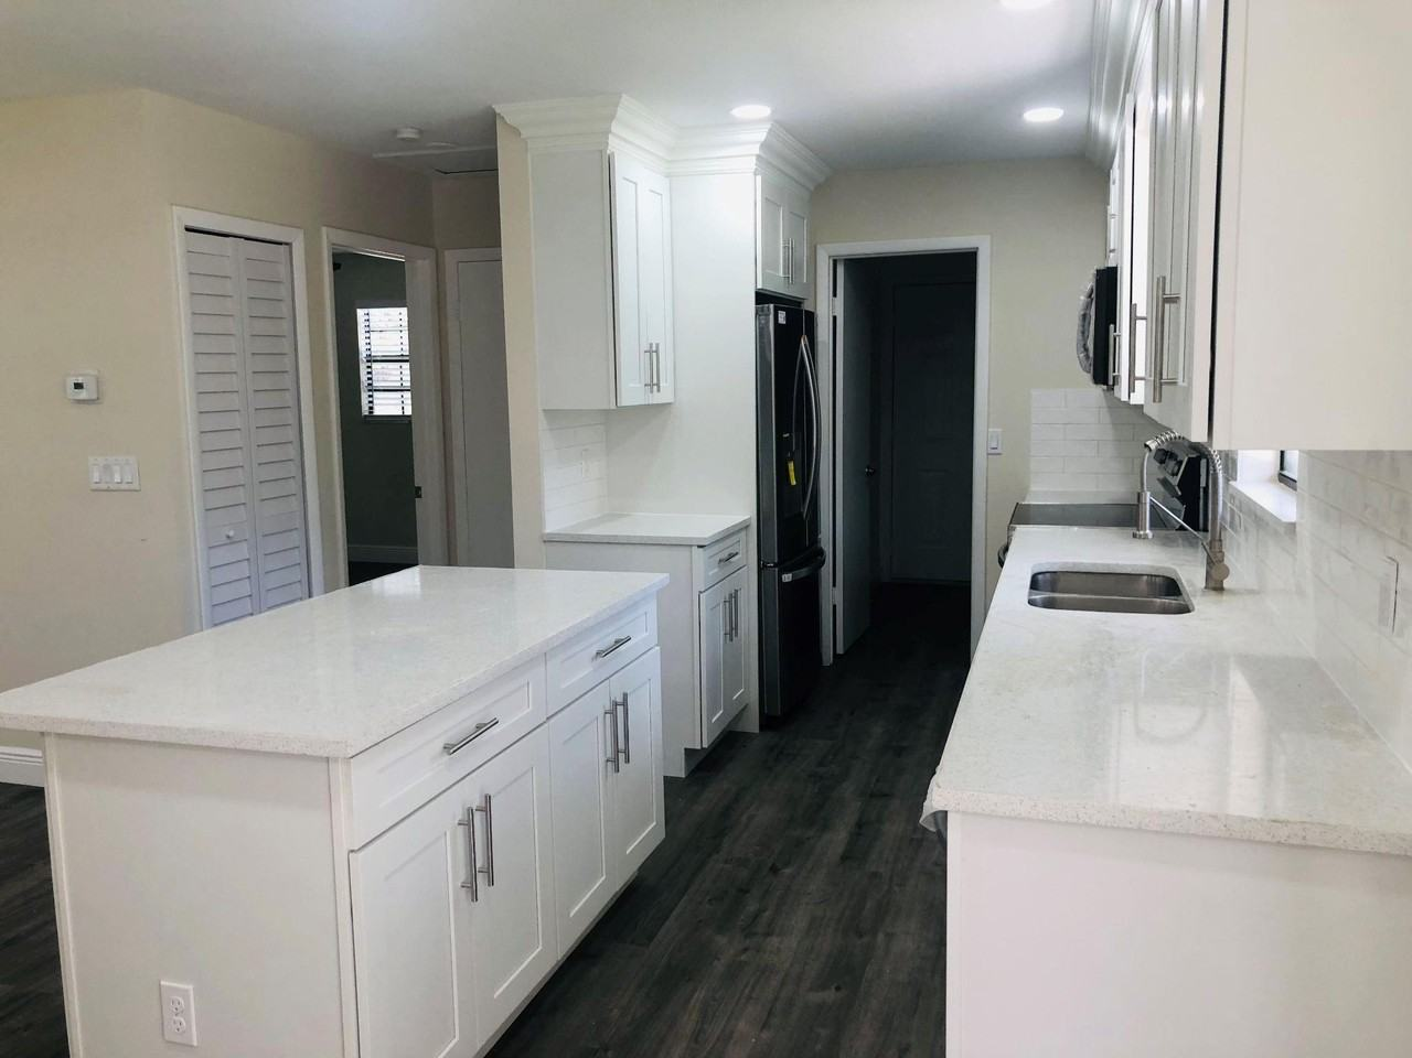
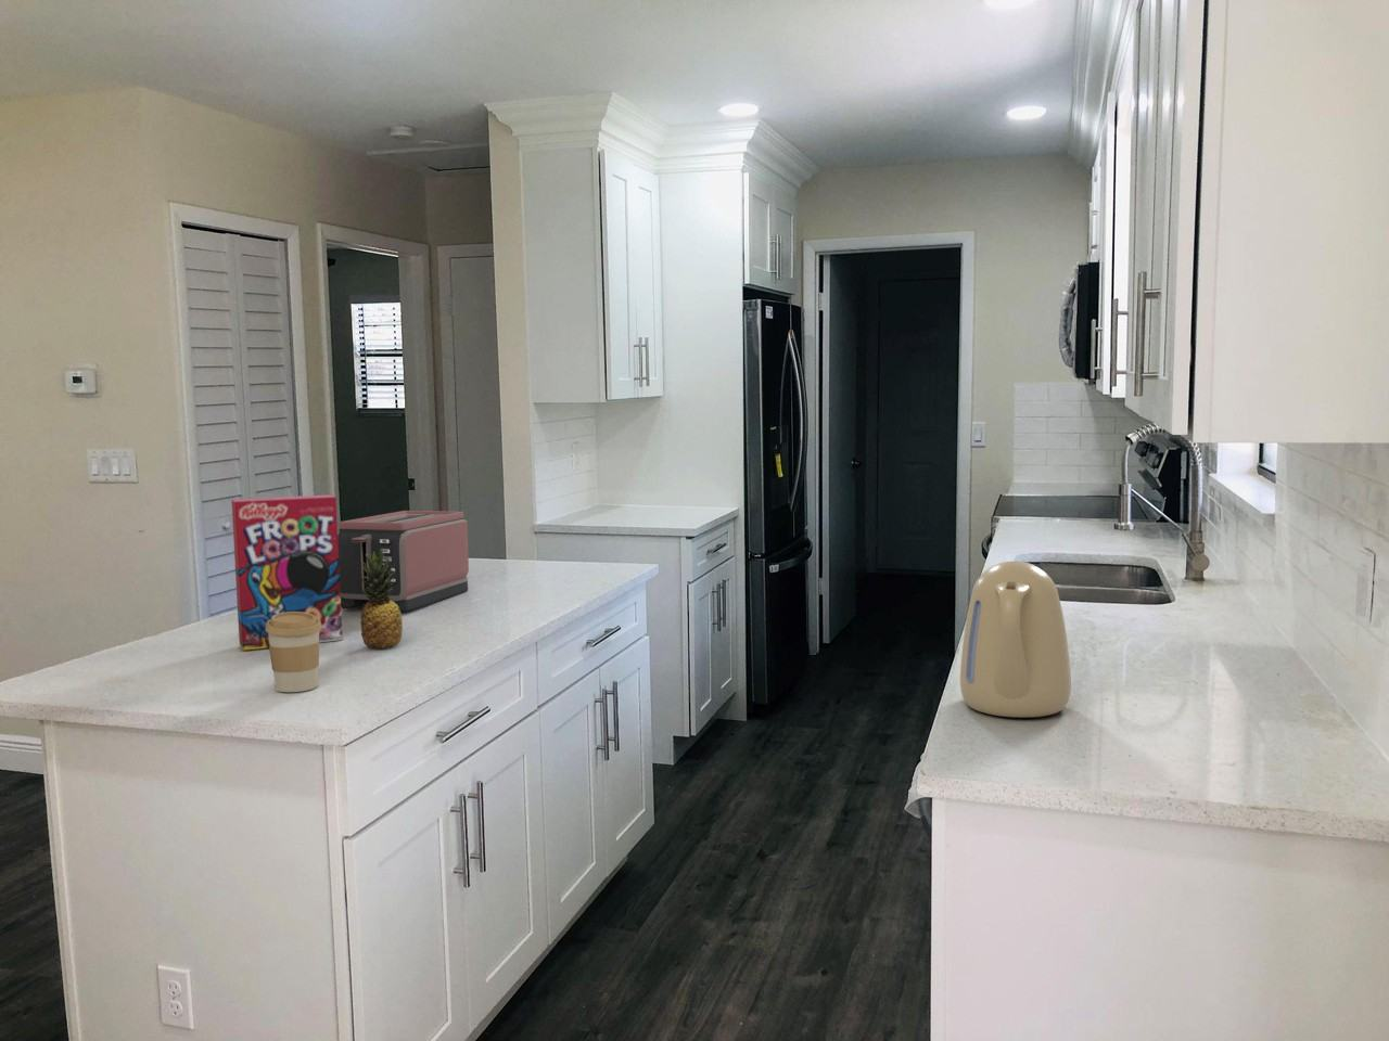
+ coffee cup (294, 651)
+ kettle (1015, 635)
+ cereal box (288, 571)
+ toaster (399, 560)
+ fruit (380, 596)
